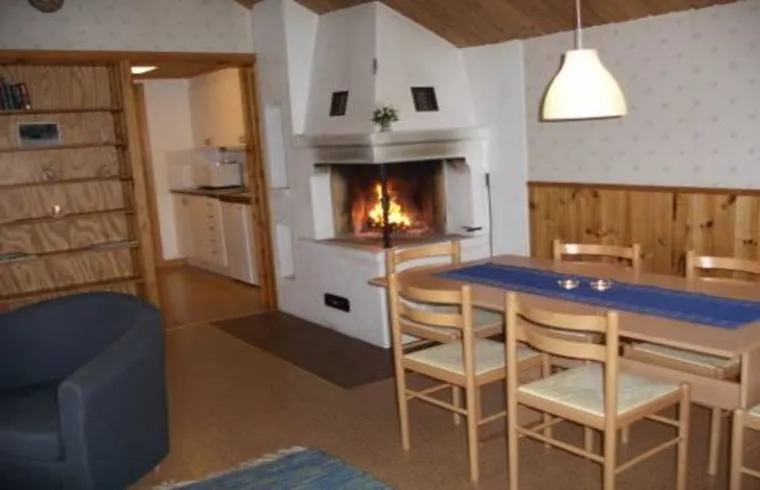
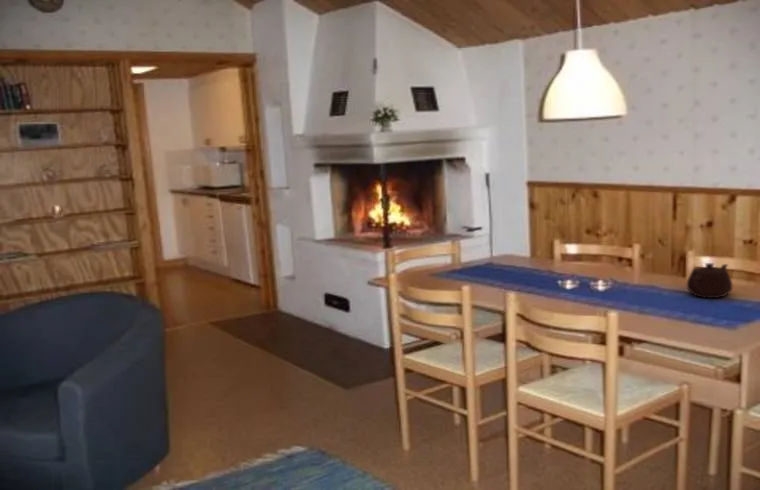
+ teapot (710, 279)
